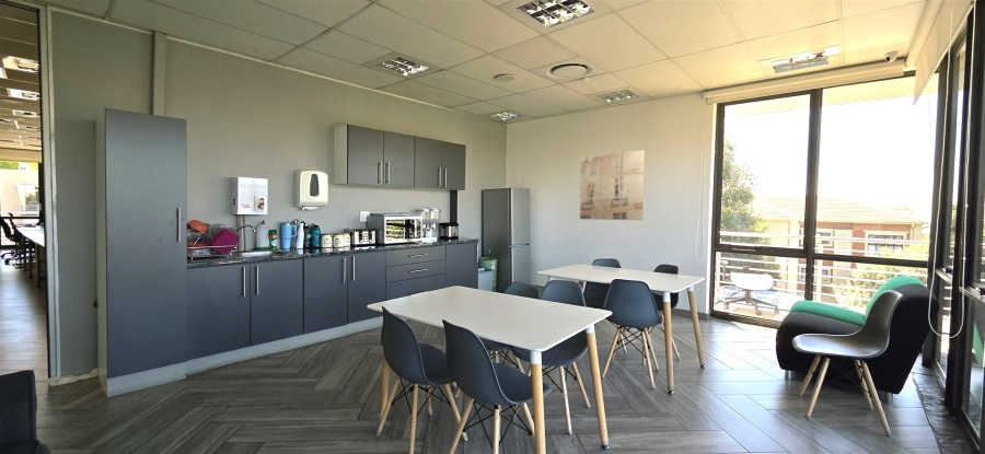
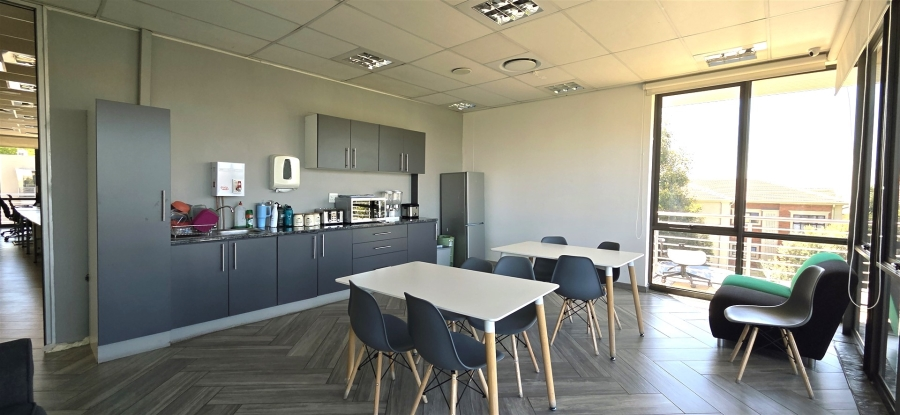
- wall art (610, 186)
